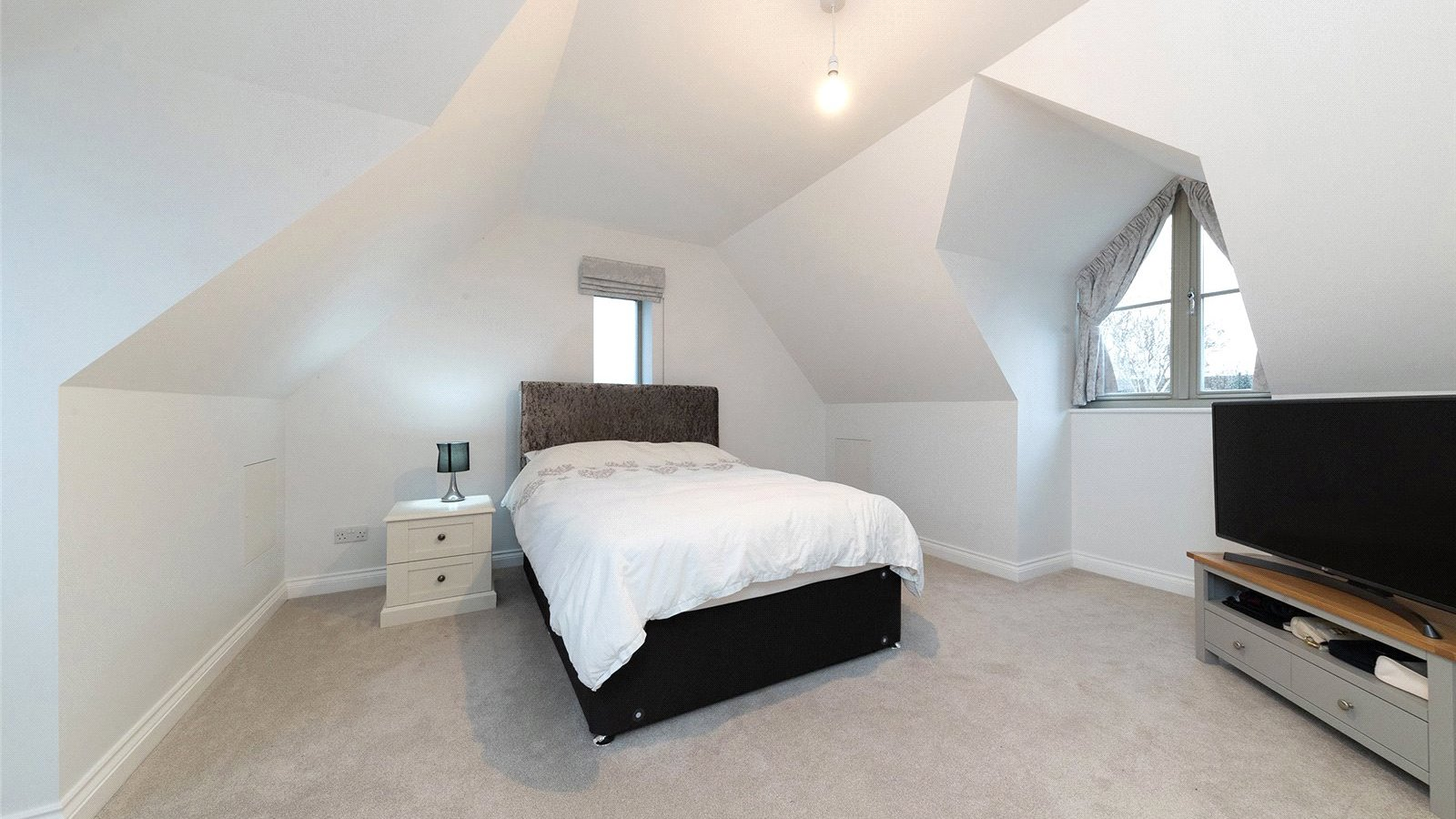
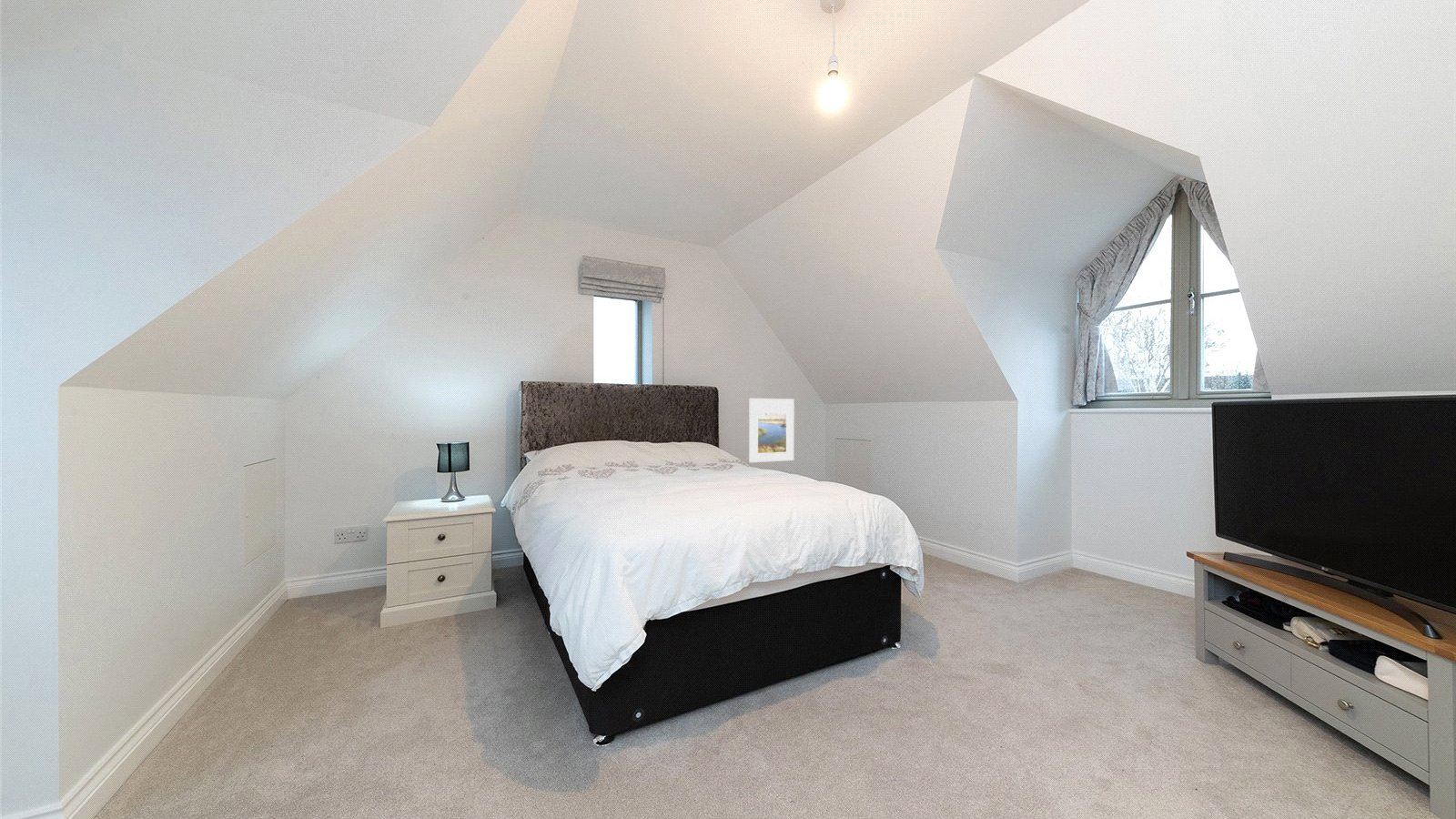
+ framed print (772, 430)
